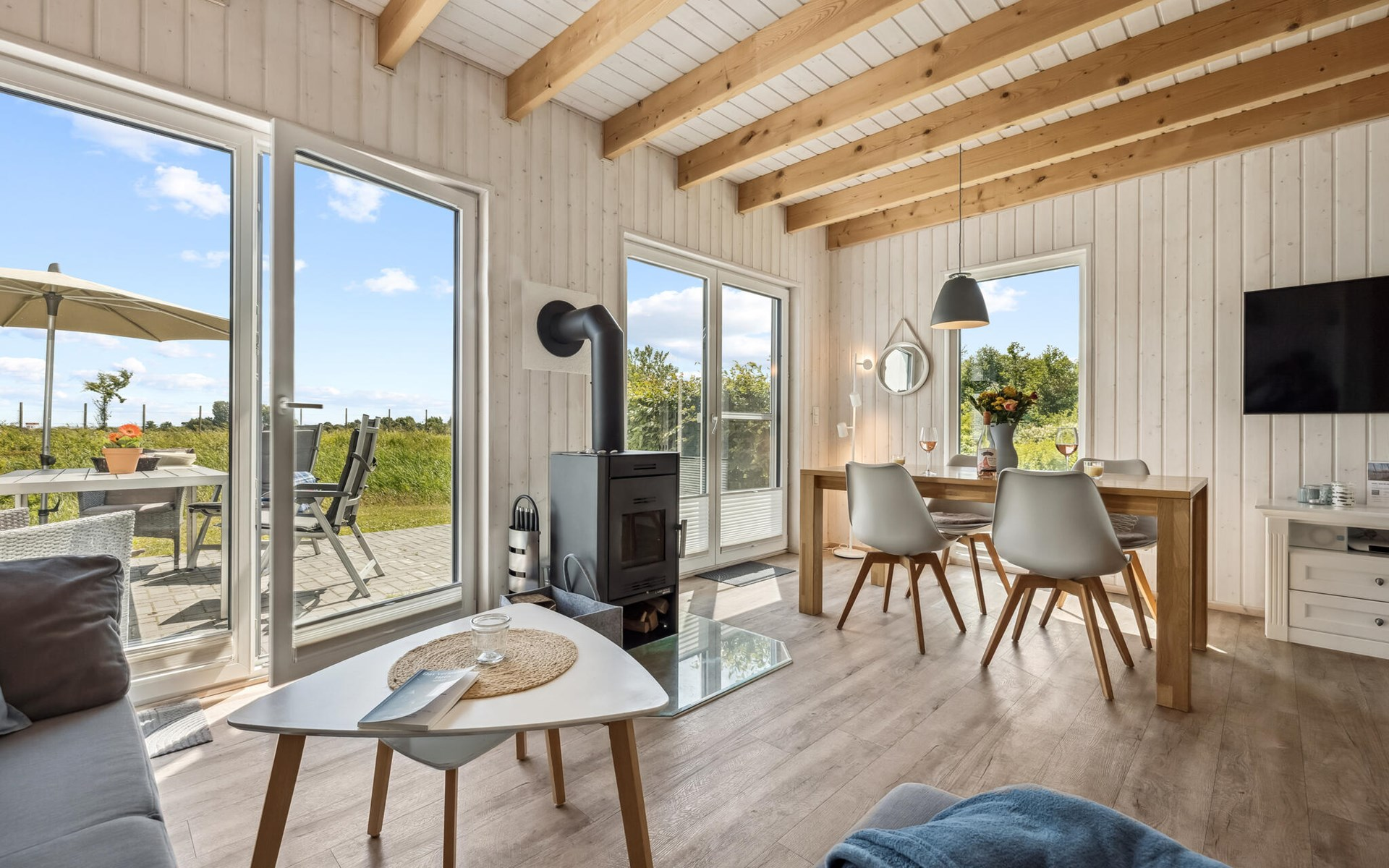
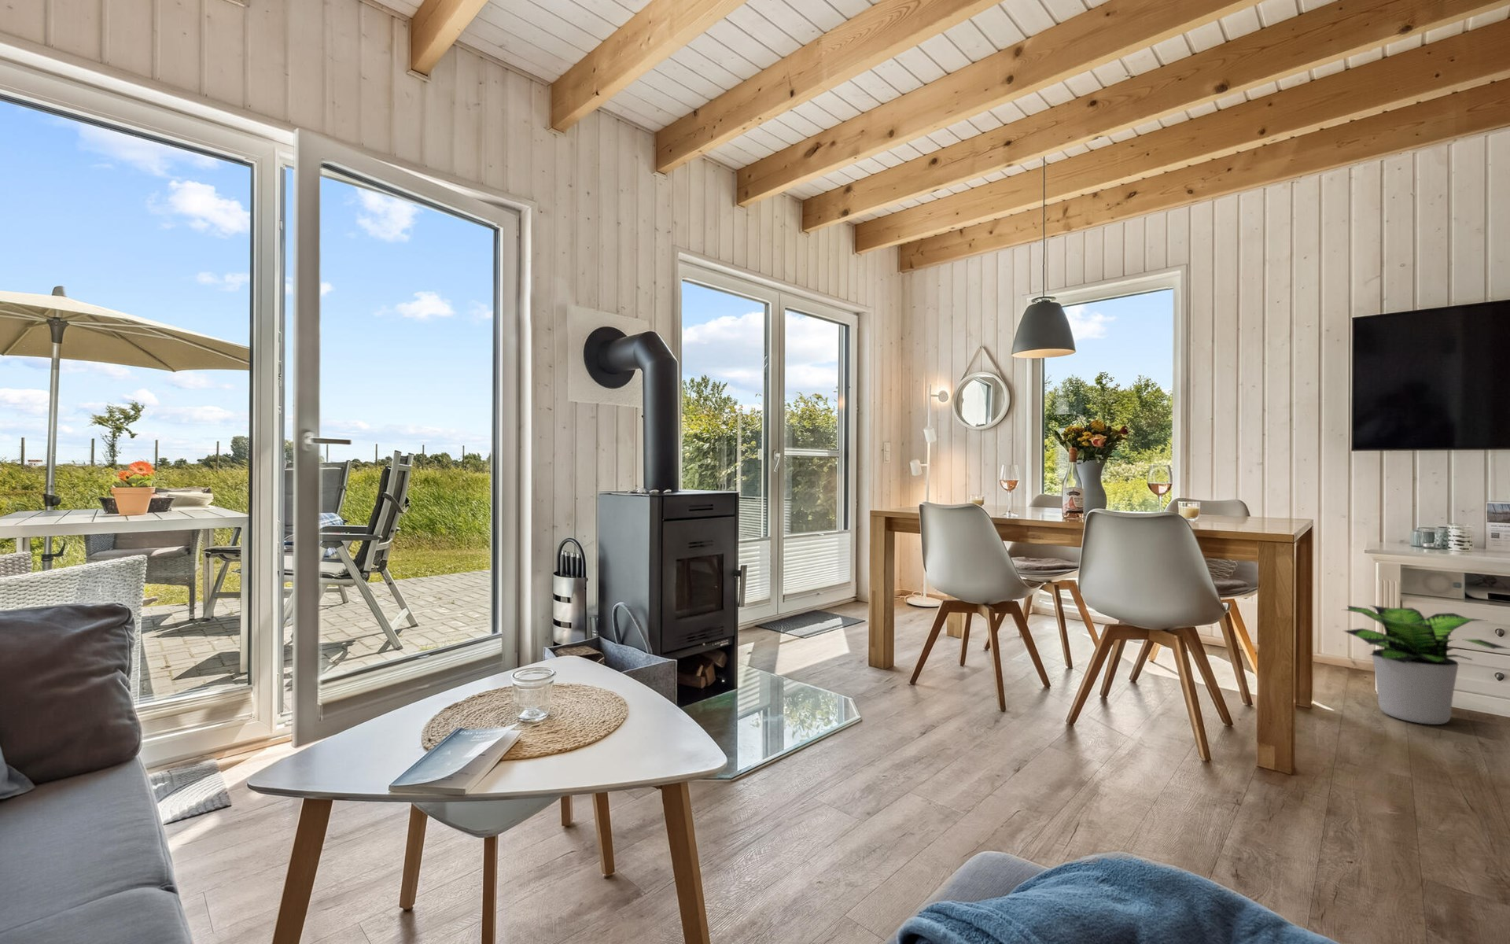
+ potted plant (1421, 667)
